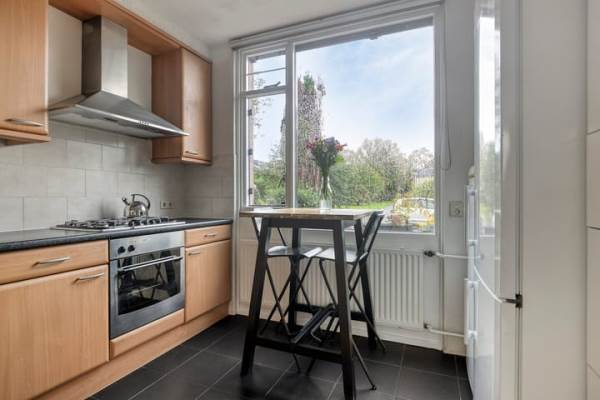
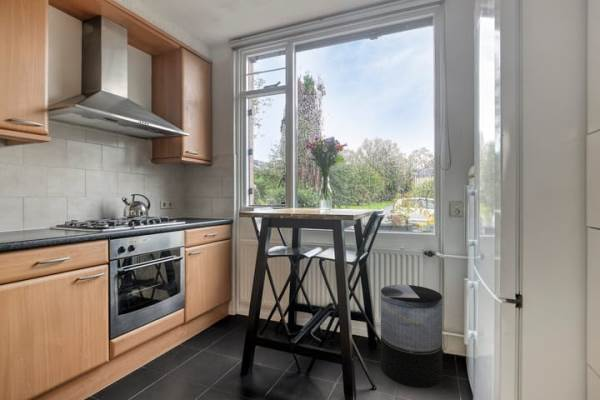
+ trash can (410, 331)
